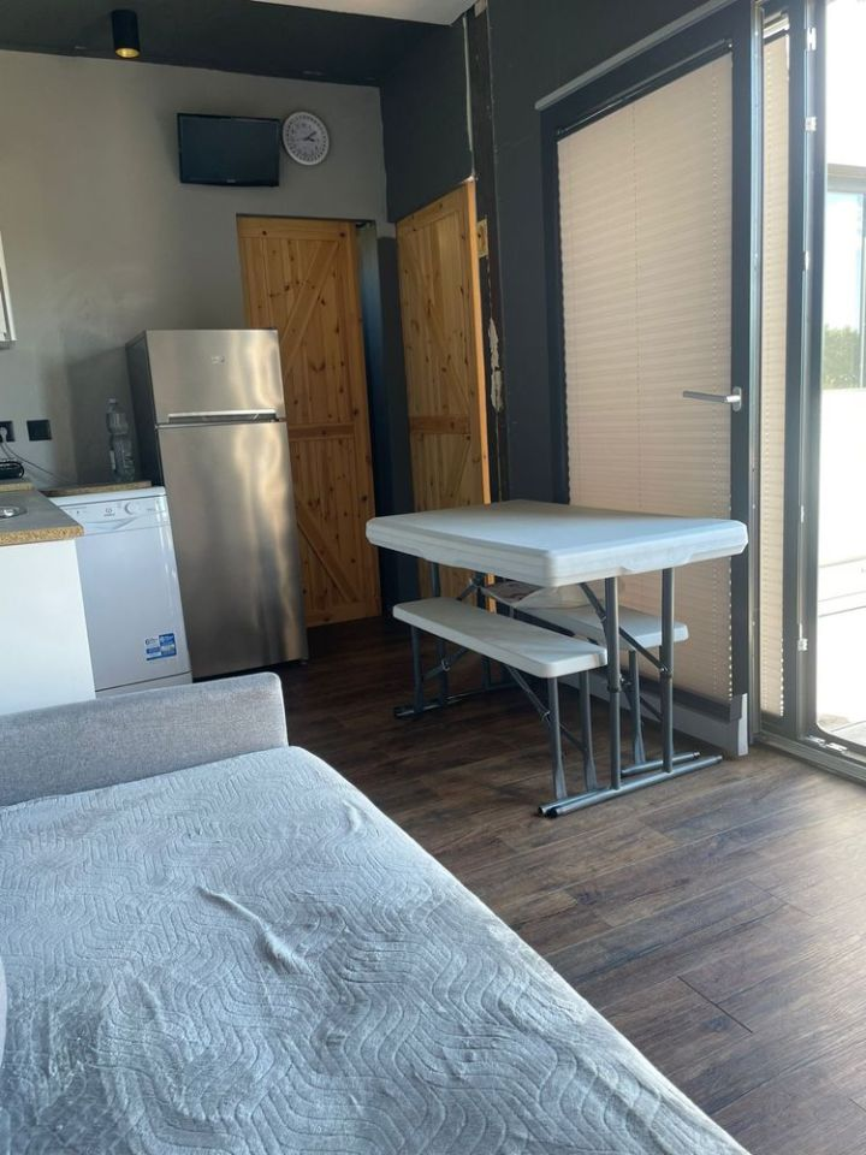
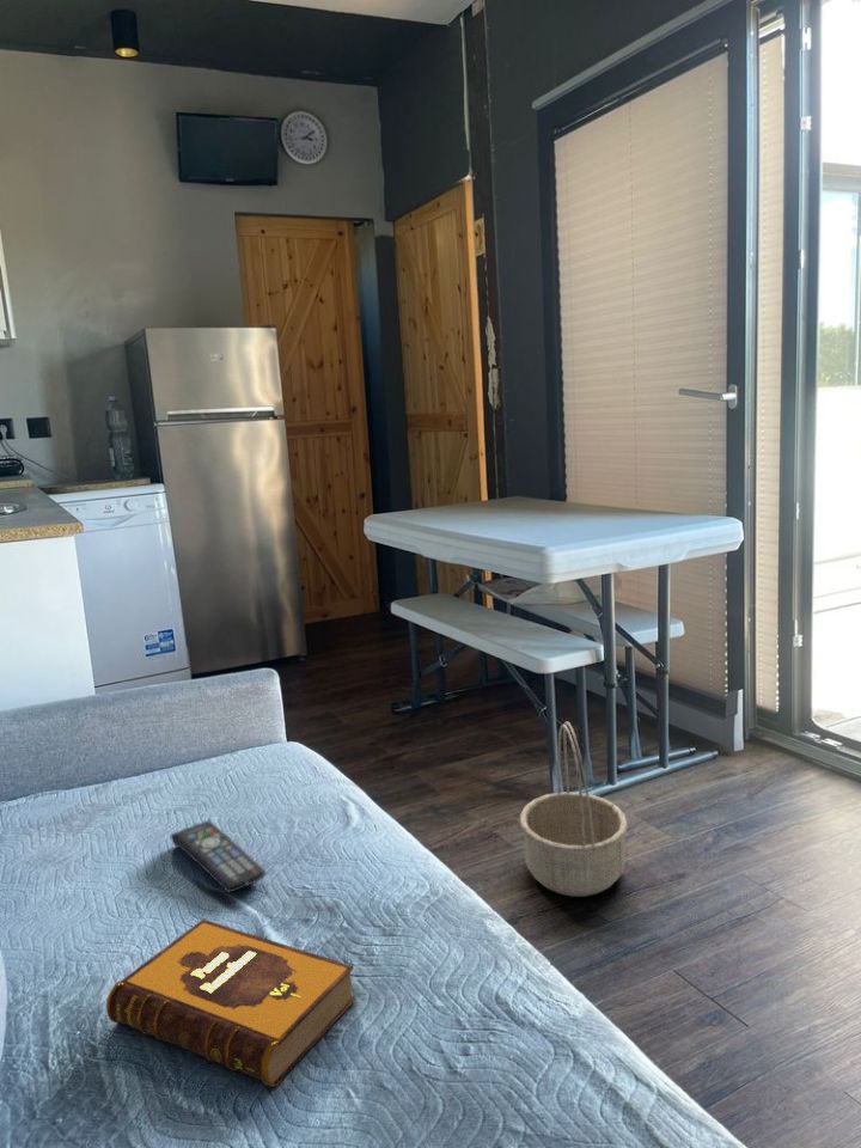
+ basket (572, 800)
+ remote control (214, 854)
+ hardback book (231, 997)
